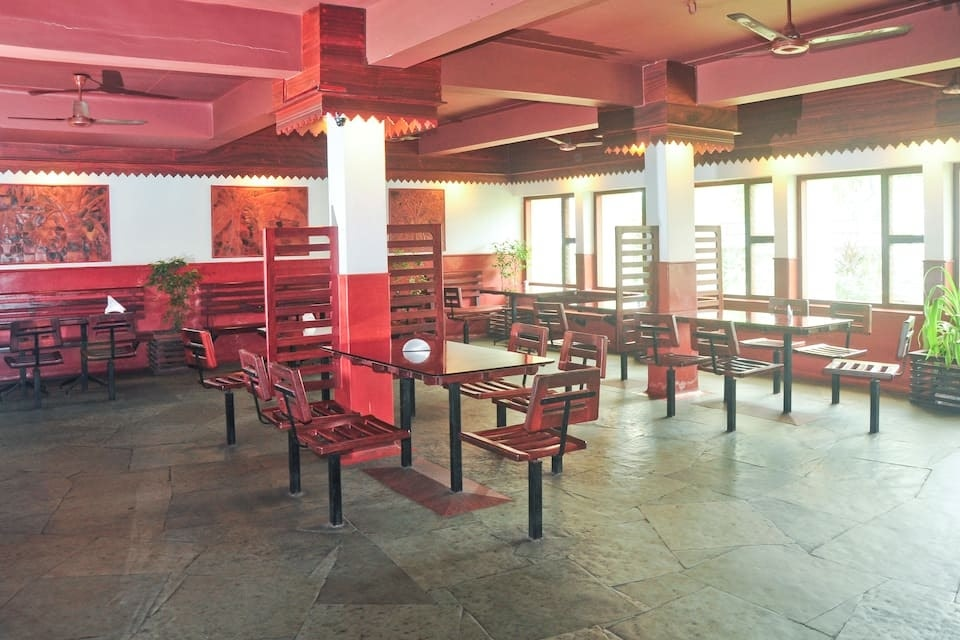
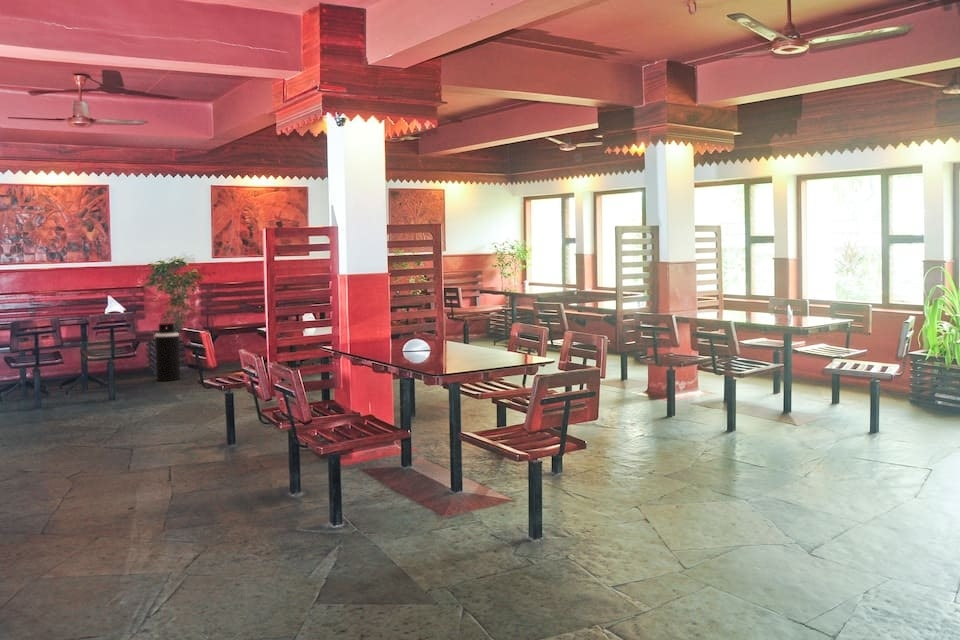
+ trash can (167, 351)
